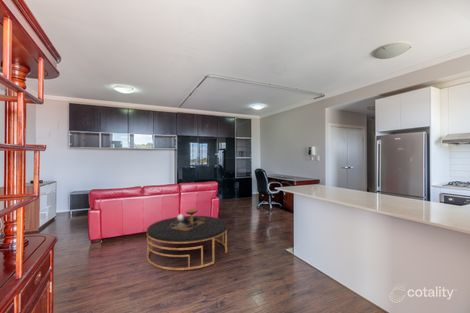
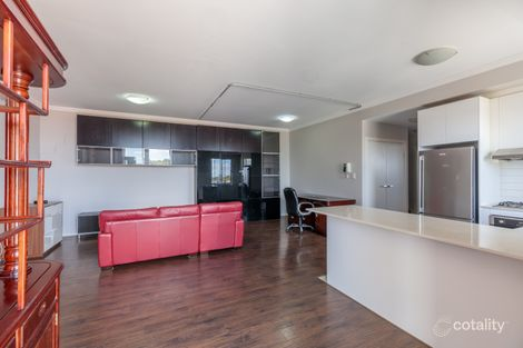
- coffee table (188, 230)
